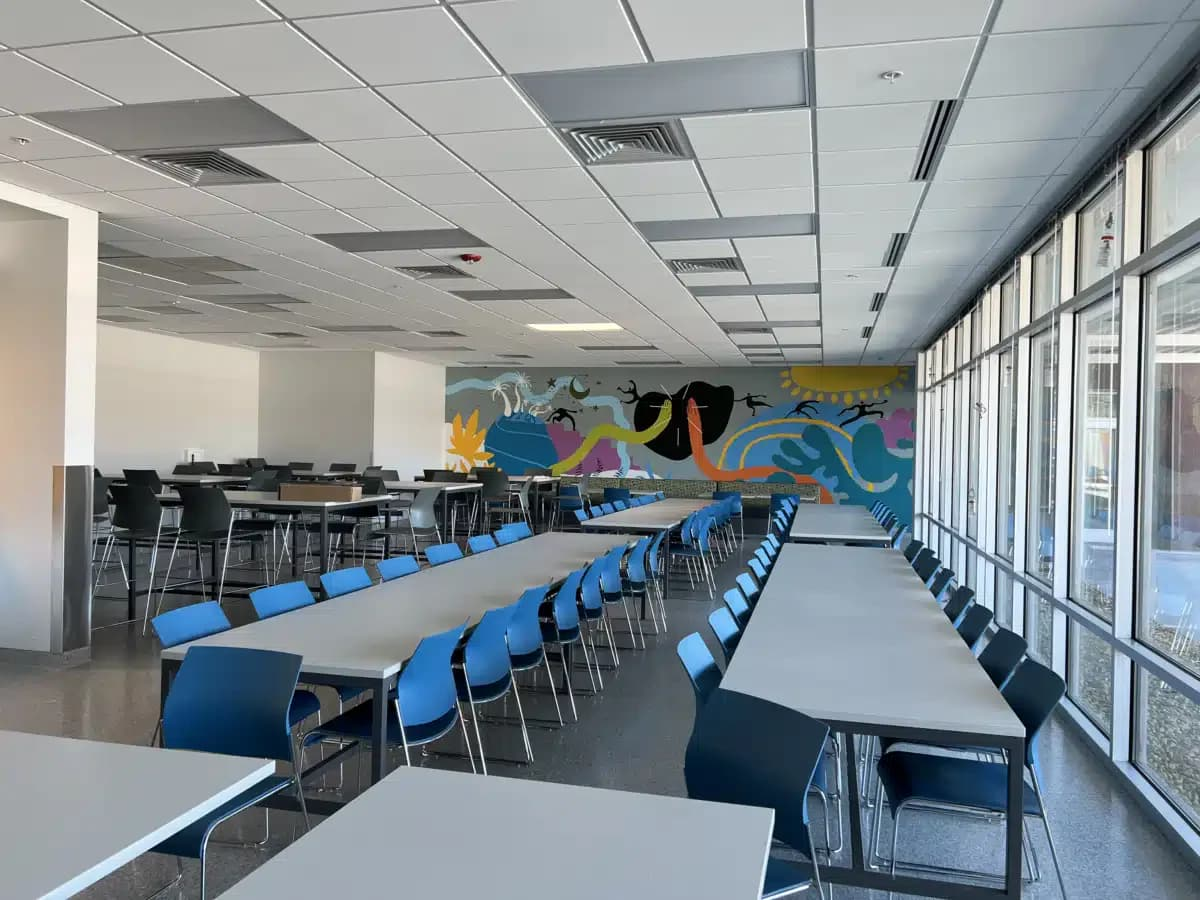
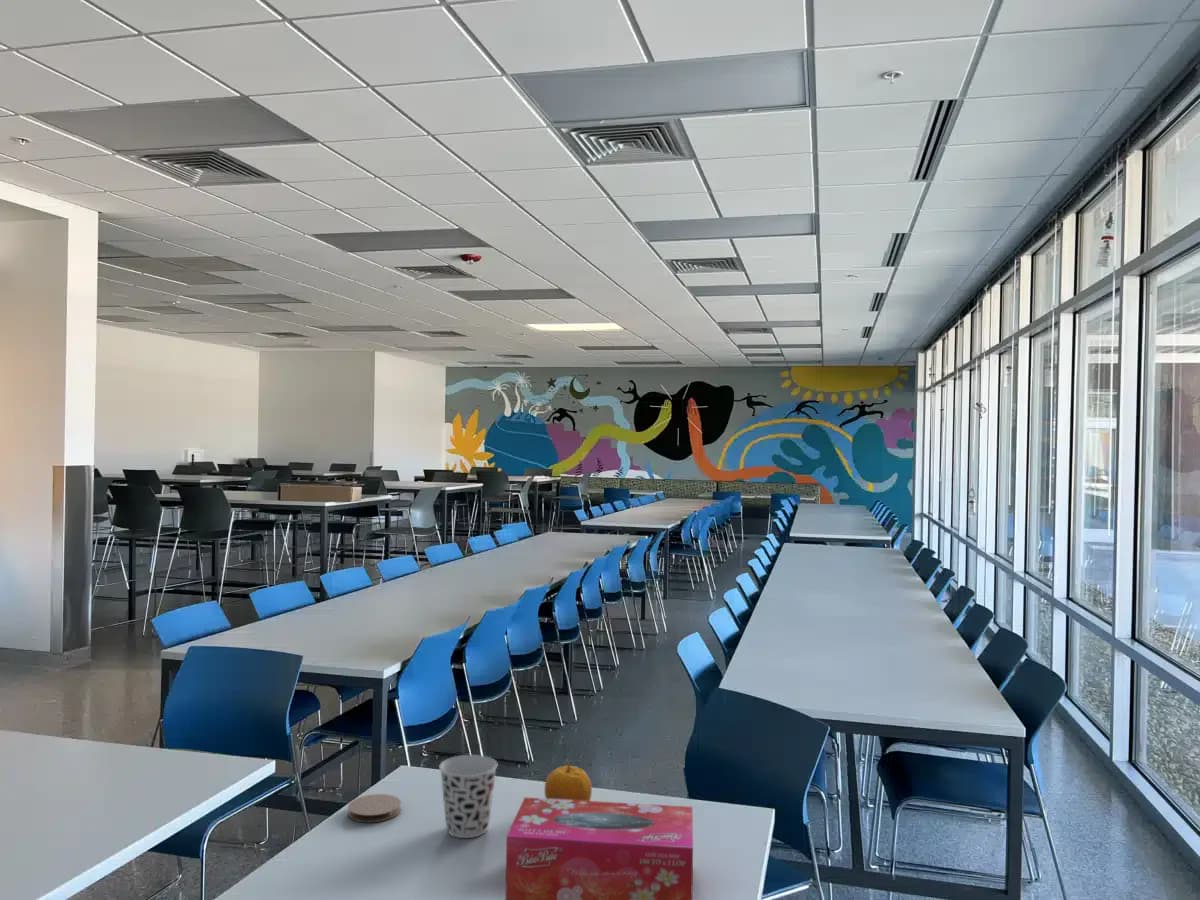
+ coaster (374, 807)
+ cup (468, 797)
+ tissue box (602, 851)
+ fruit (567, 784)
